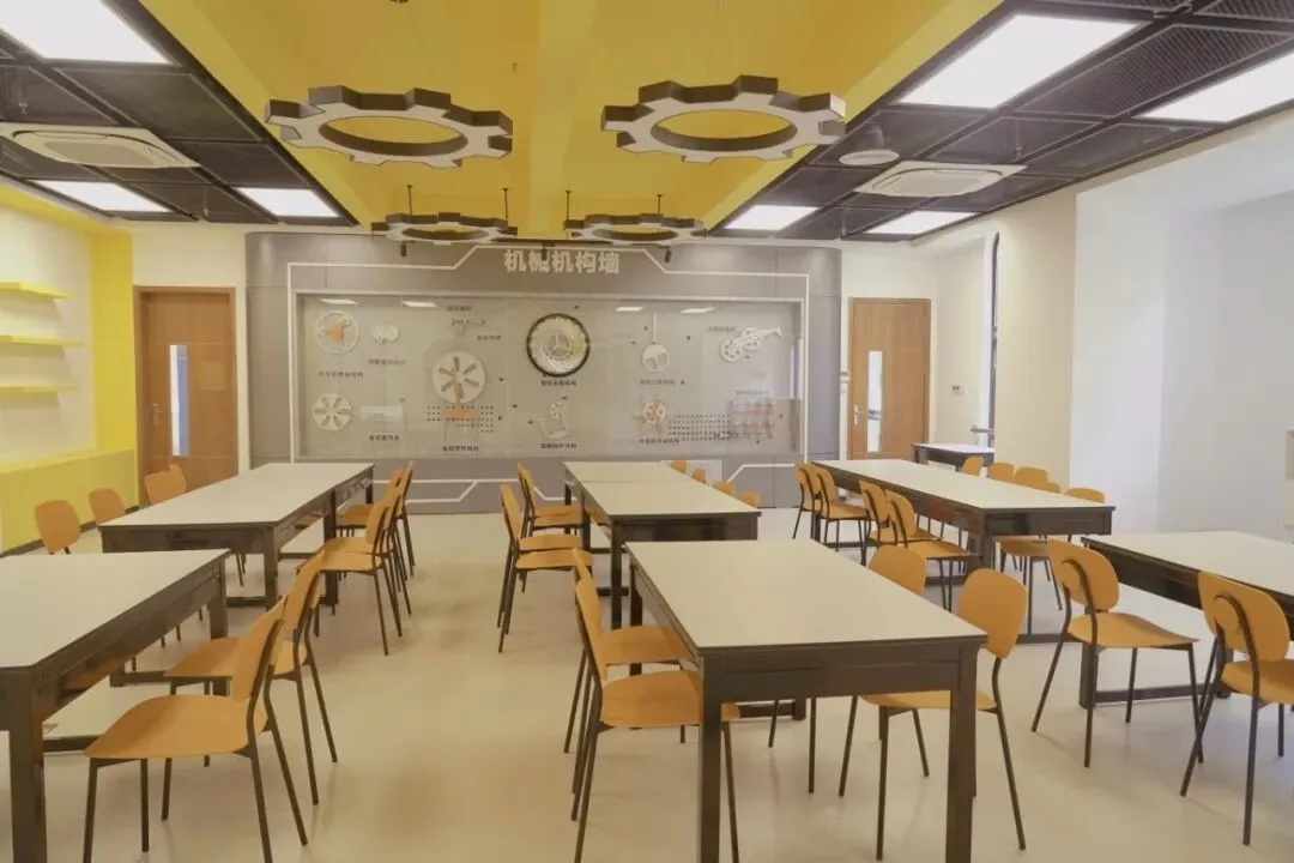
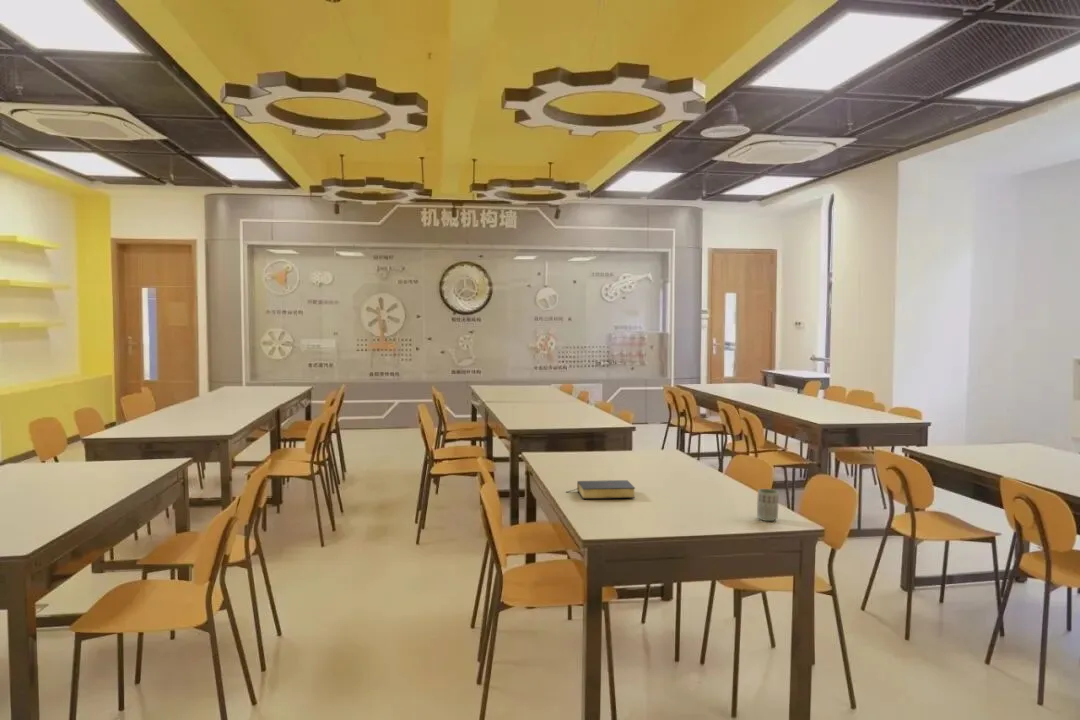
+ bible (599, 489)
+ cup (767, 504)
